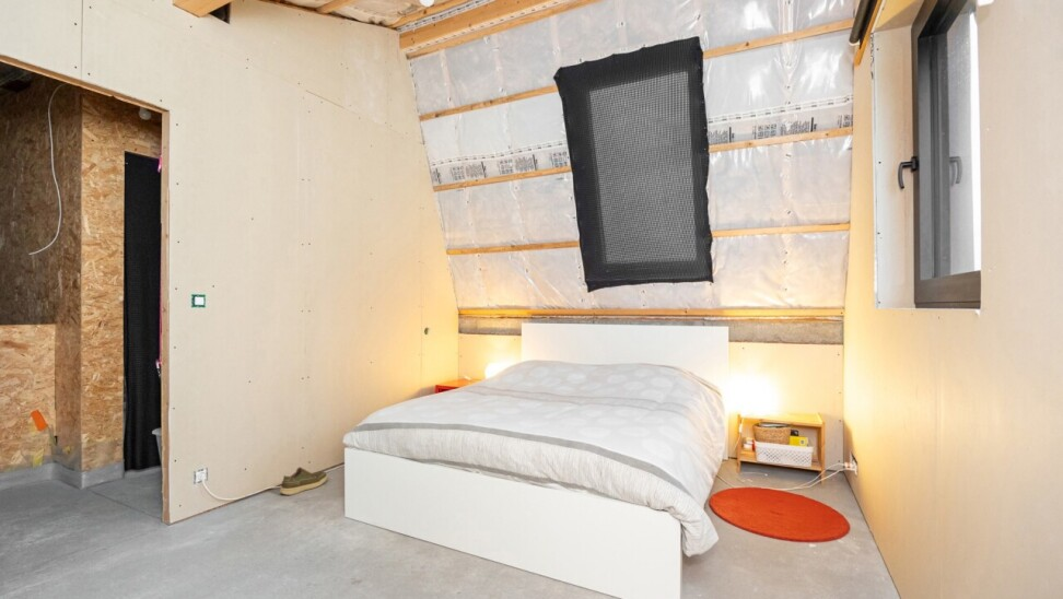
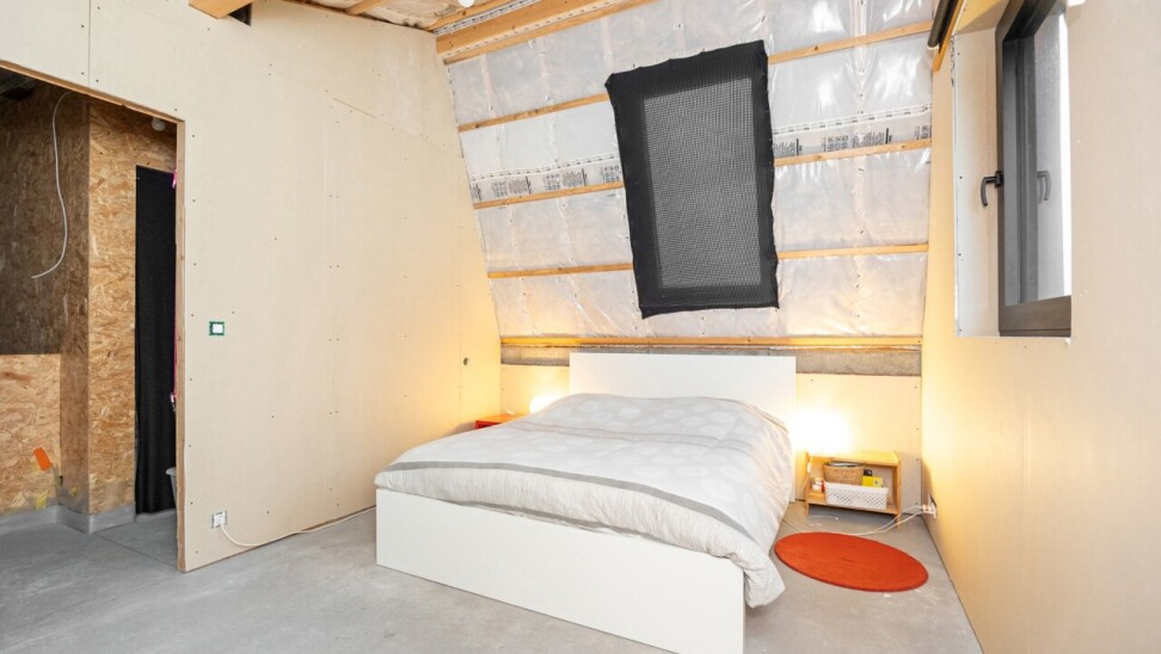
- shoe (304, 477)
